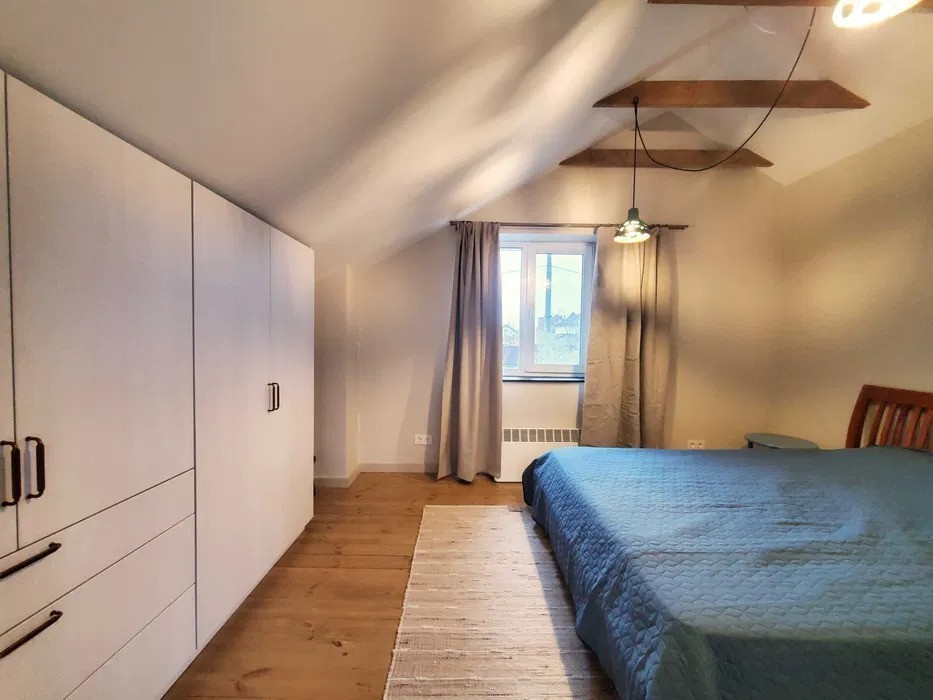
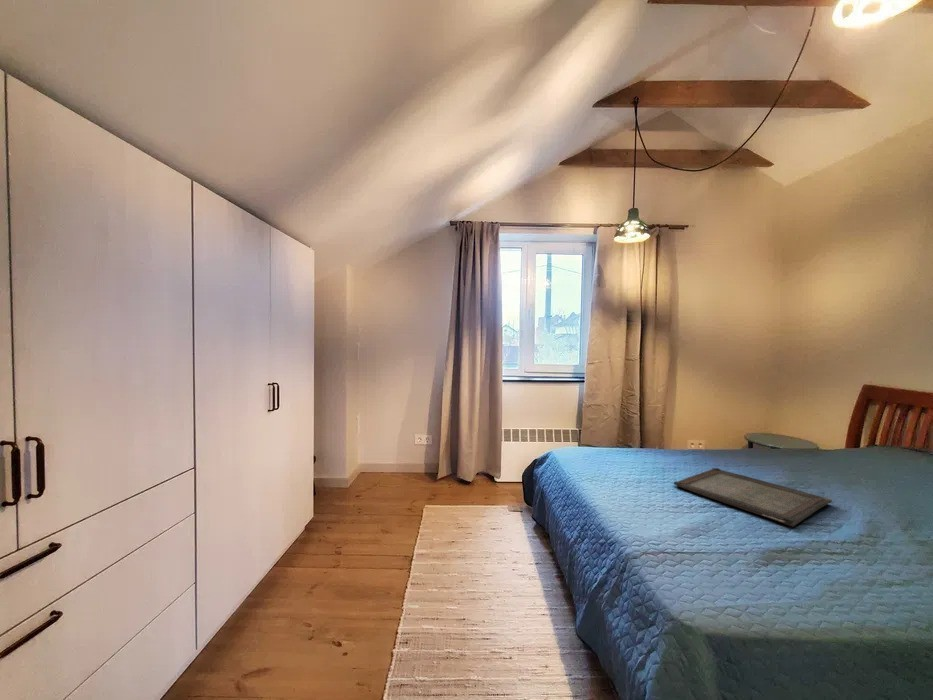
+ serving tray (748, 491)
